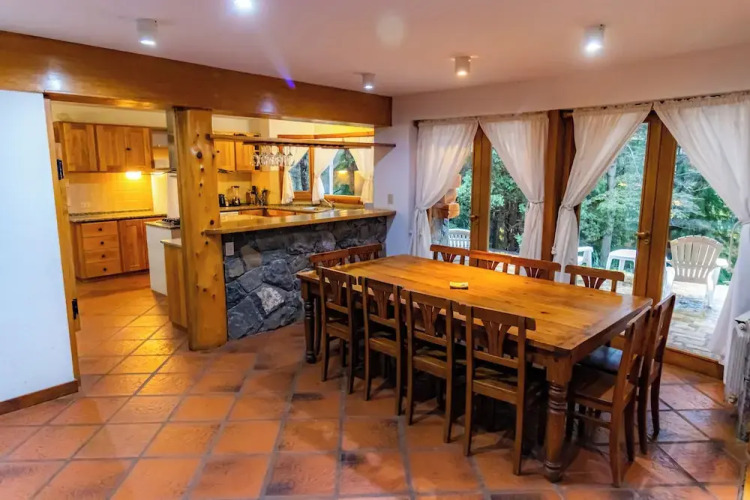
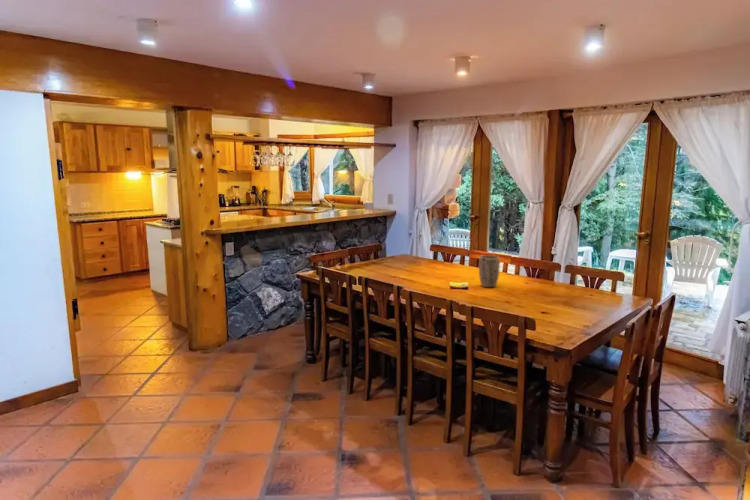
+ plant pot (489, 271)
